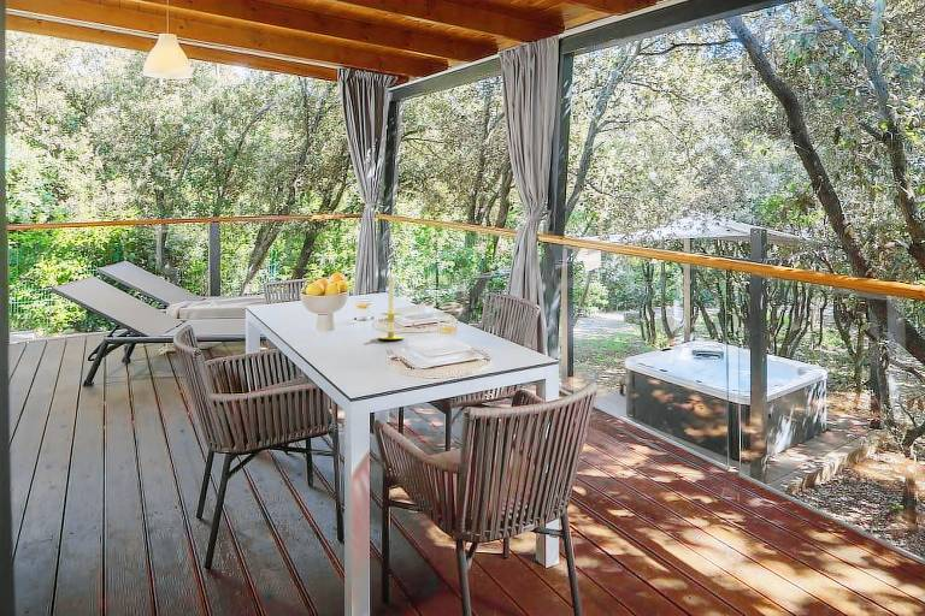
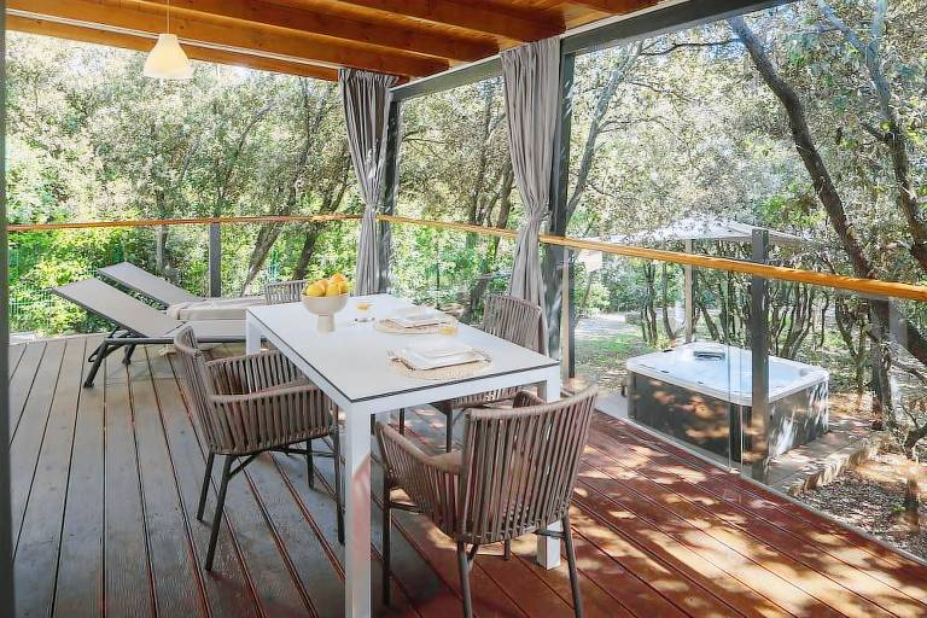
- candle (390, 303)
